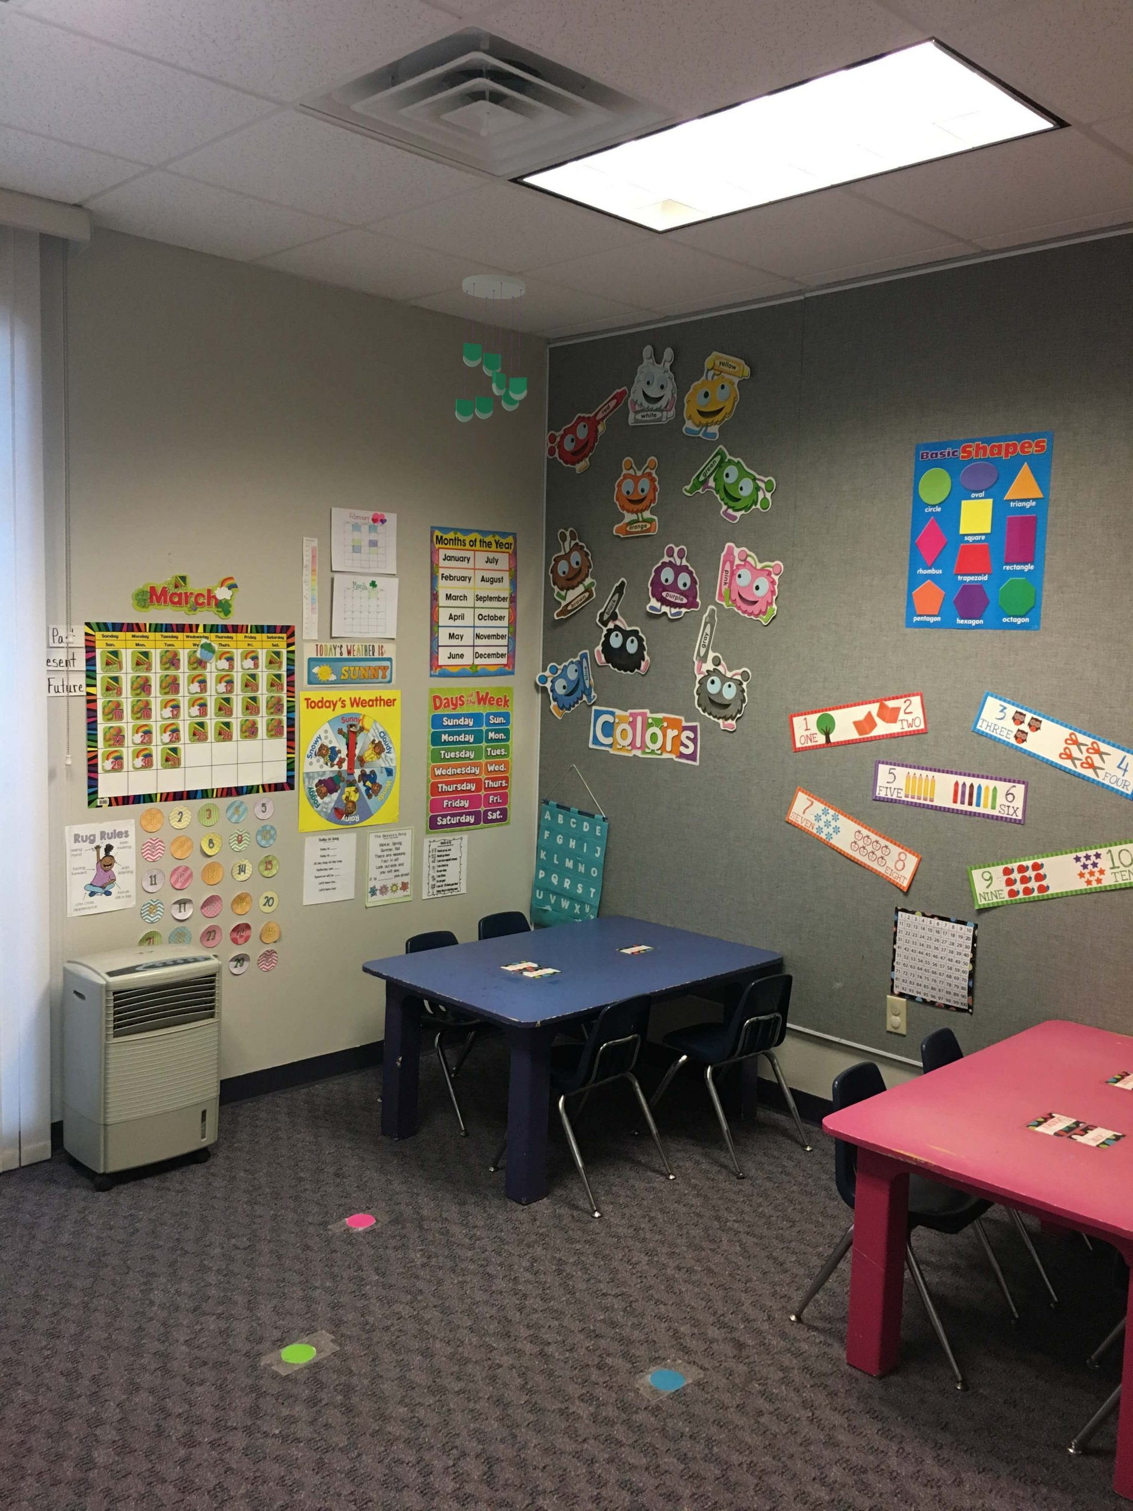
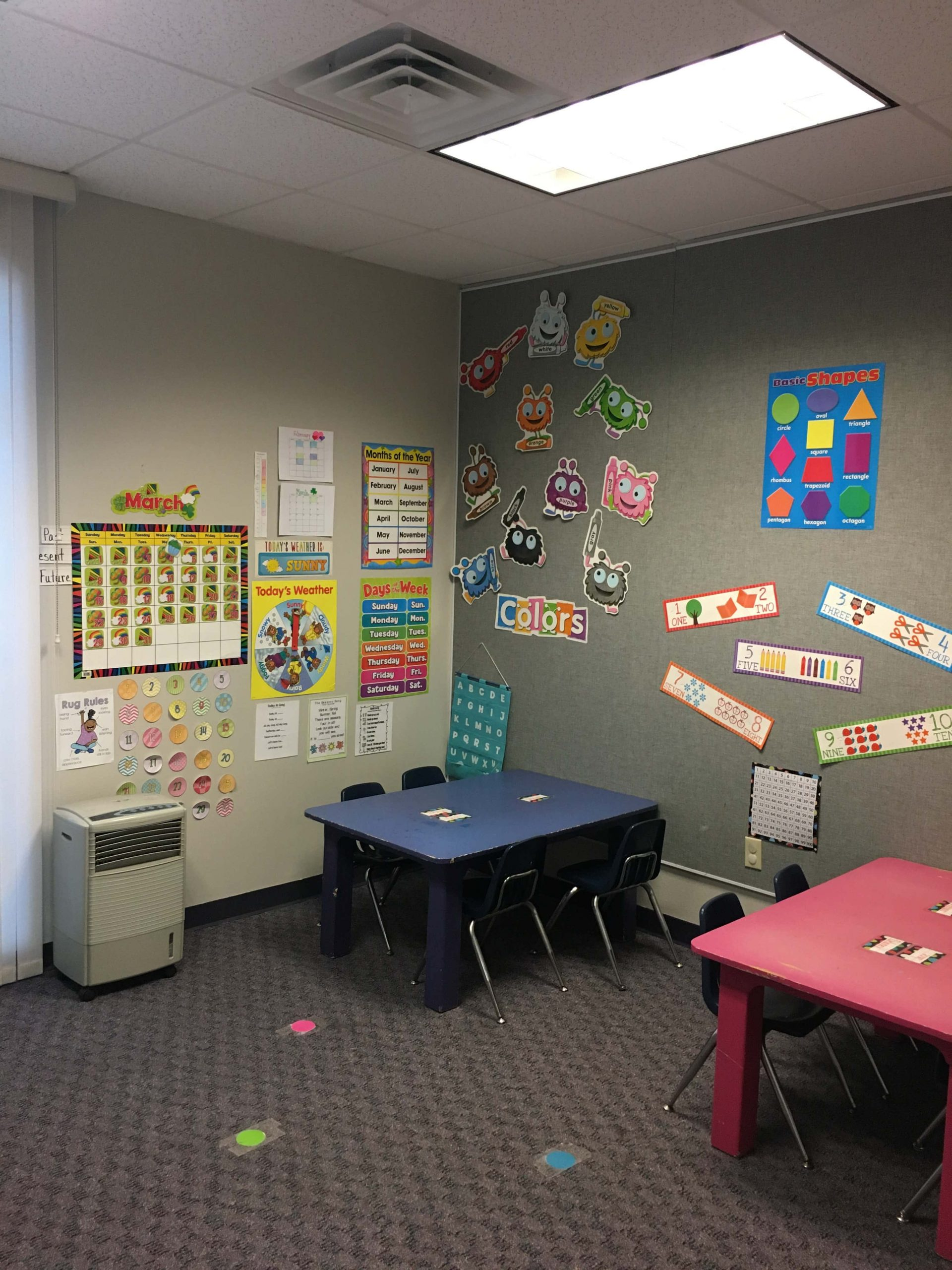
- ceiling mobile (493, 352)
